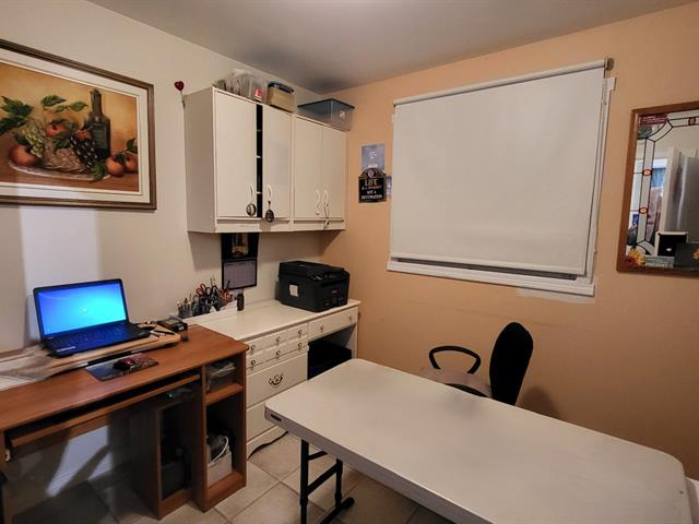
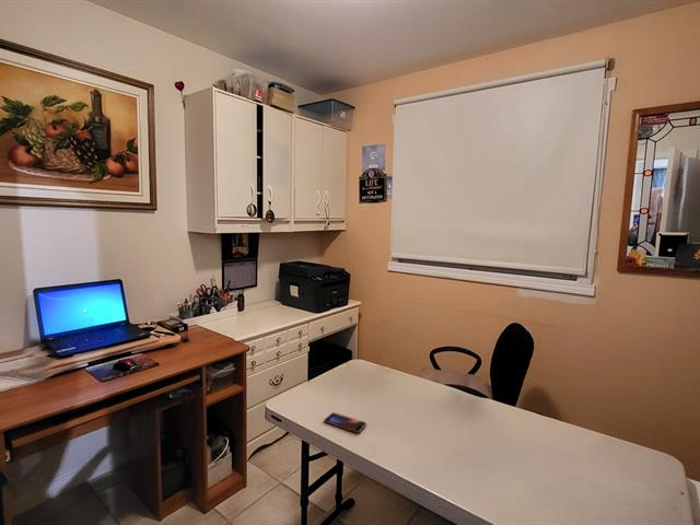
+ smartphone (345, 422)
